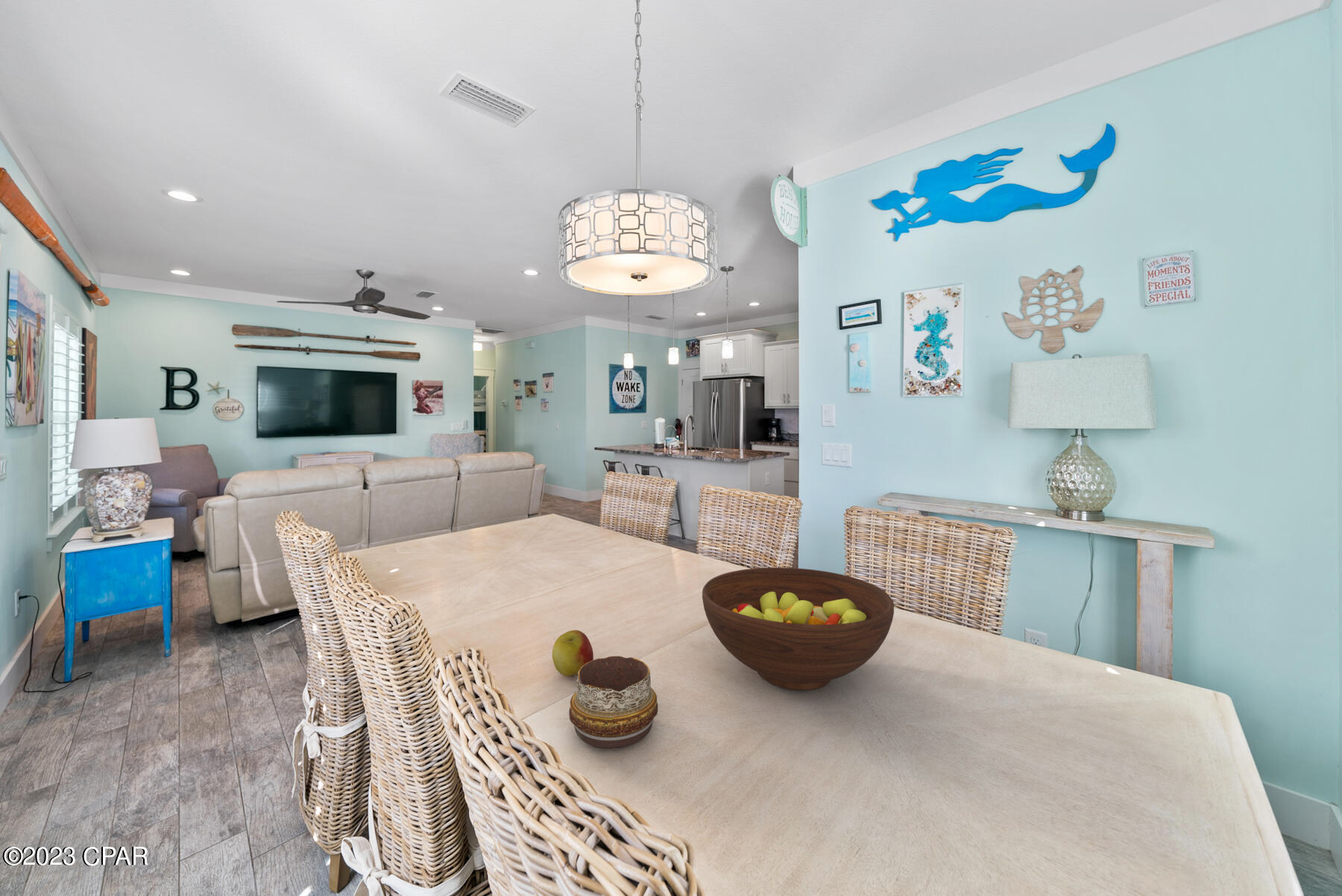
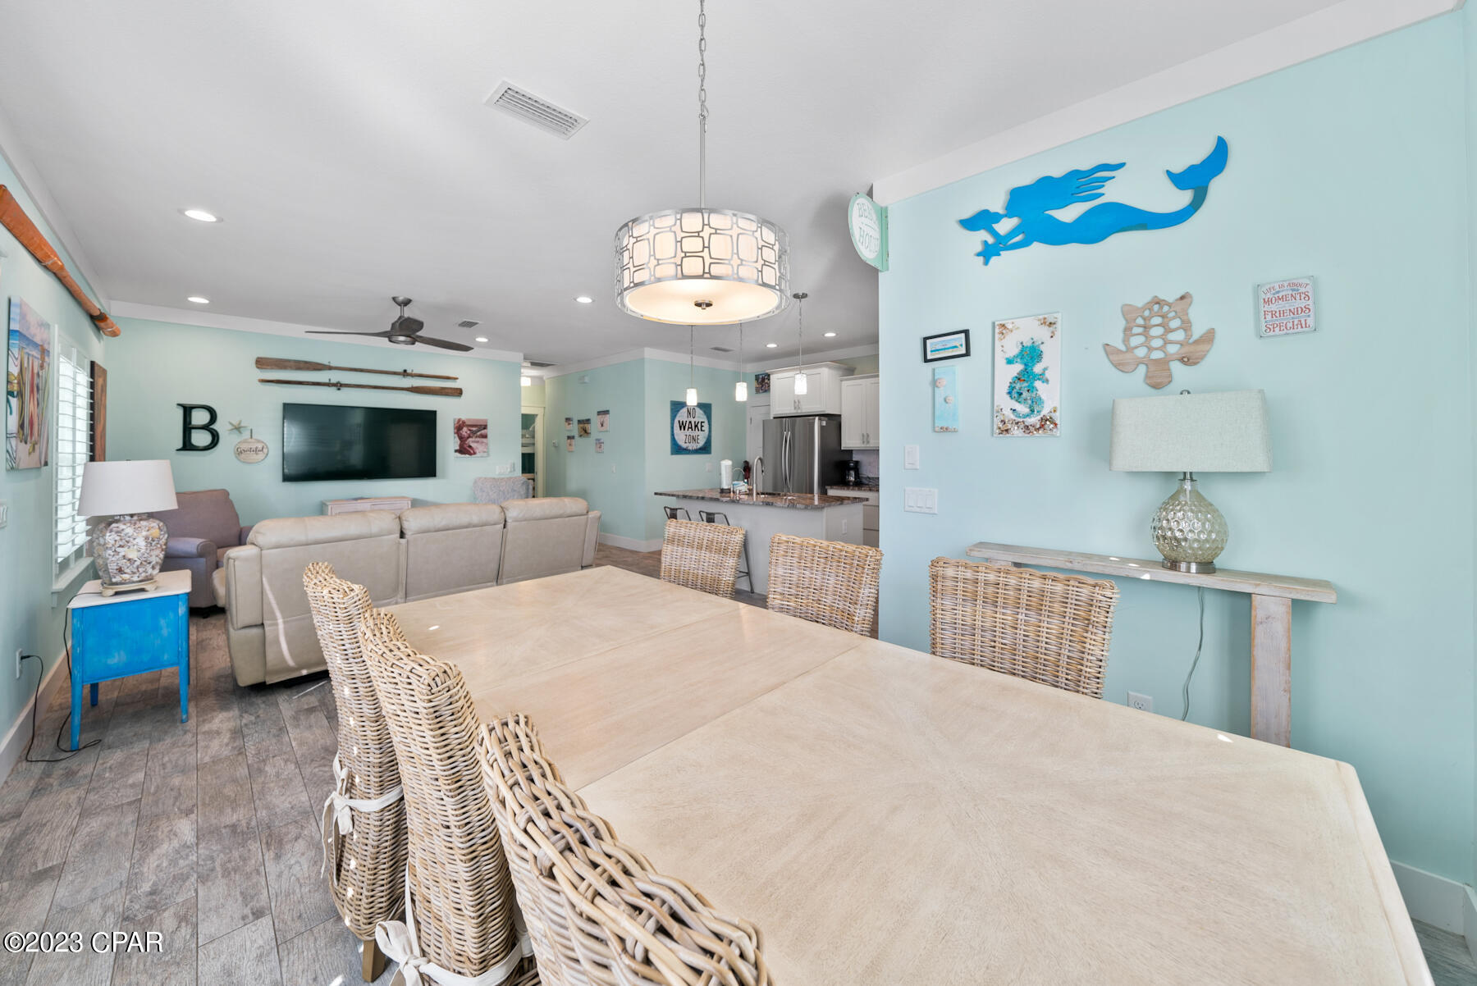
- decorative bowl (614, 700)
- apple (573, 653)
- fruit bowl (793, 633)
